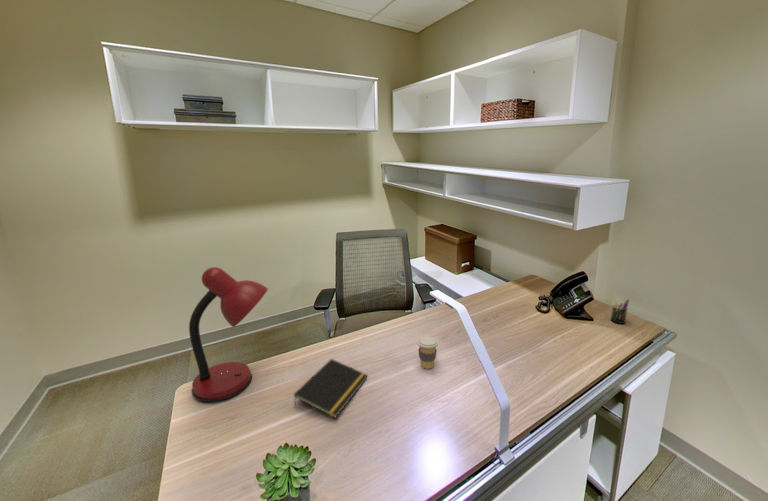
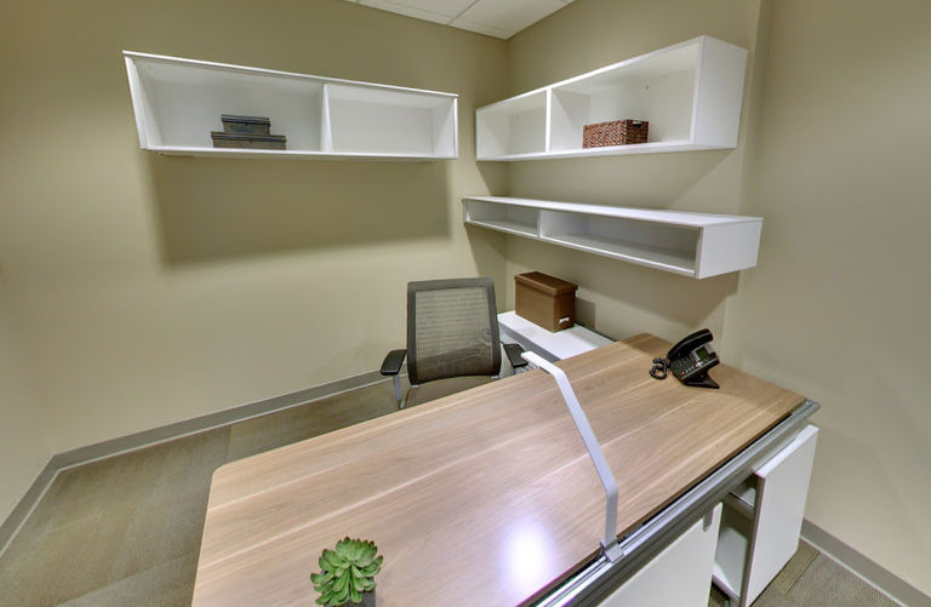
- pen holder (621, 309)
- desk lamp (230, 324)
- coffee cup (427, 352)
- notepad (333, 385)
